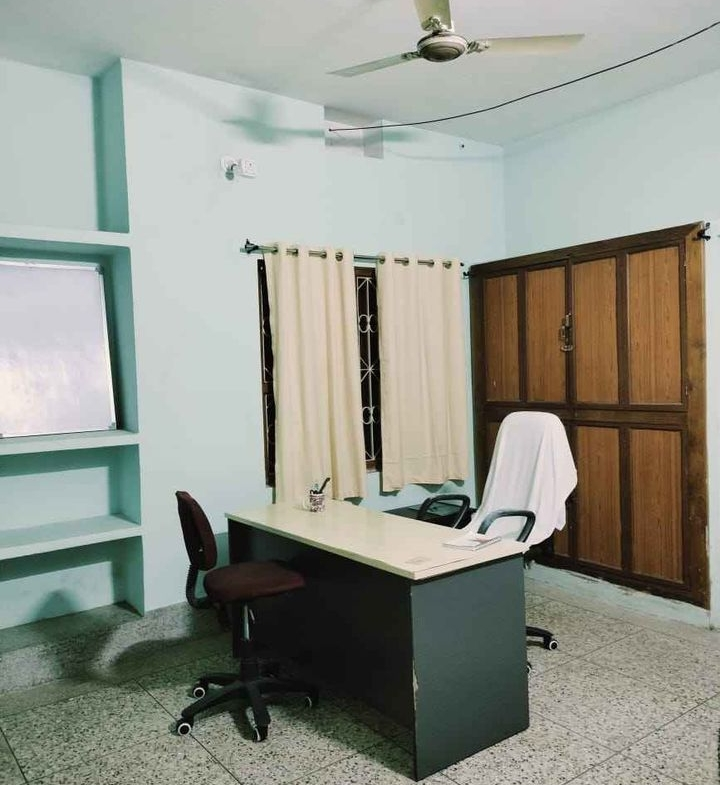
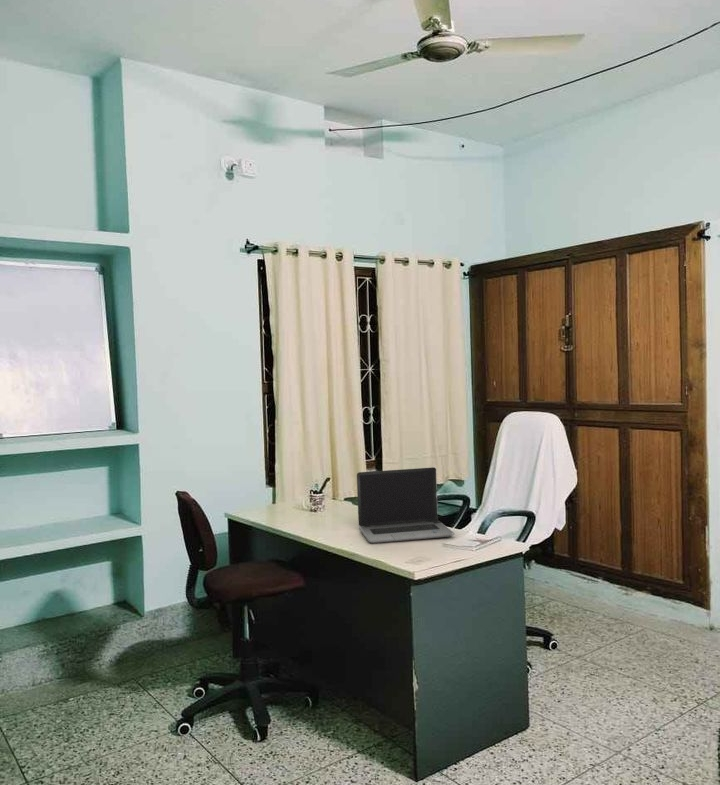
+ laptop computer (404, 504)
